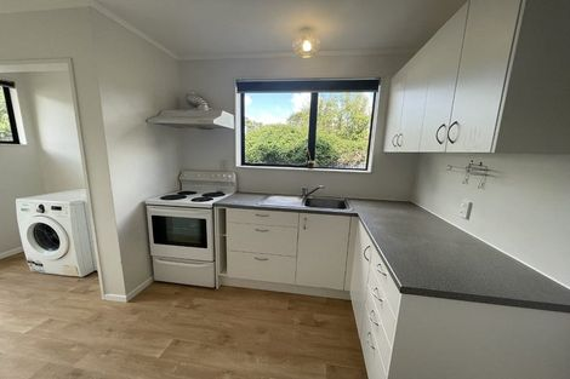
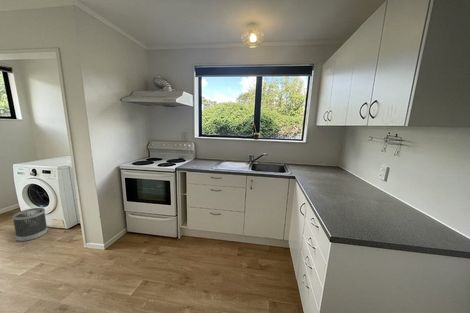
+ wastebasket (31, 223)
